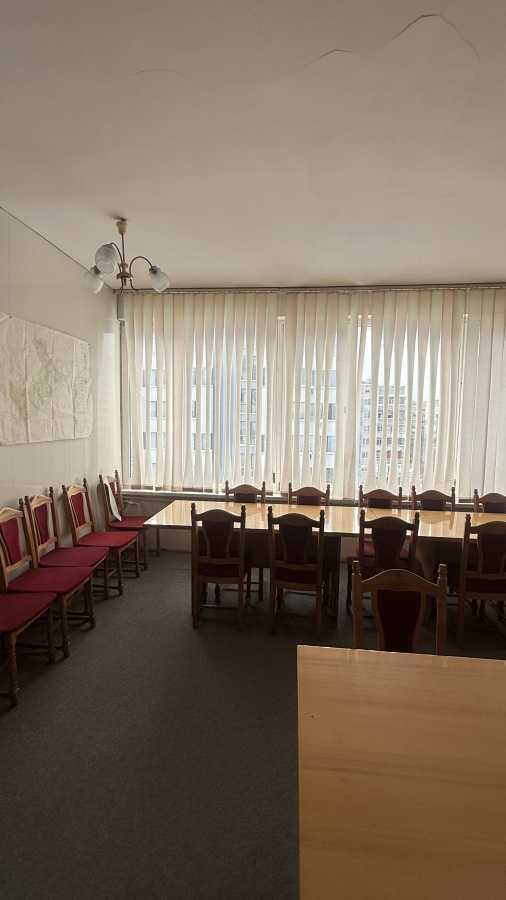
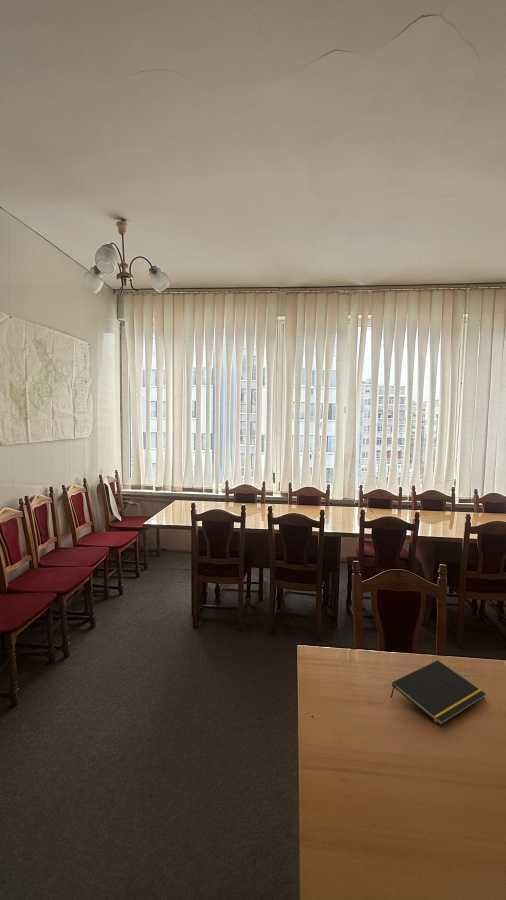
+ notepad (438, 689)
